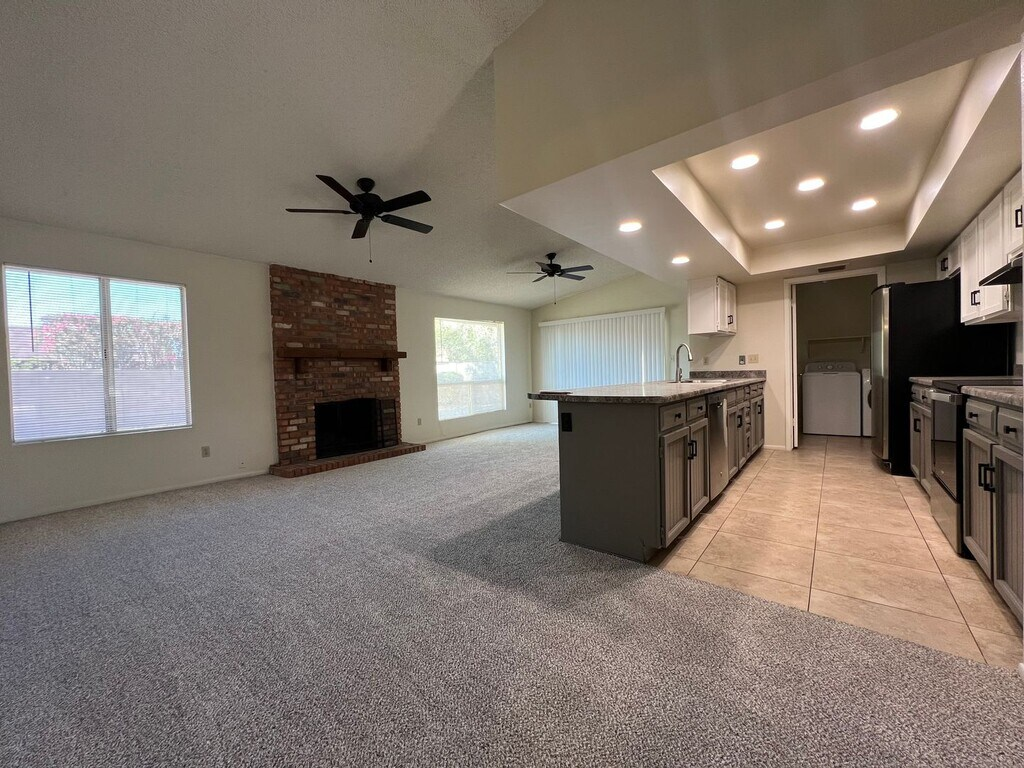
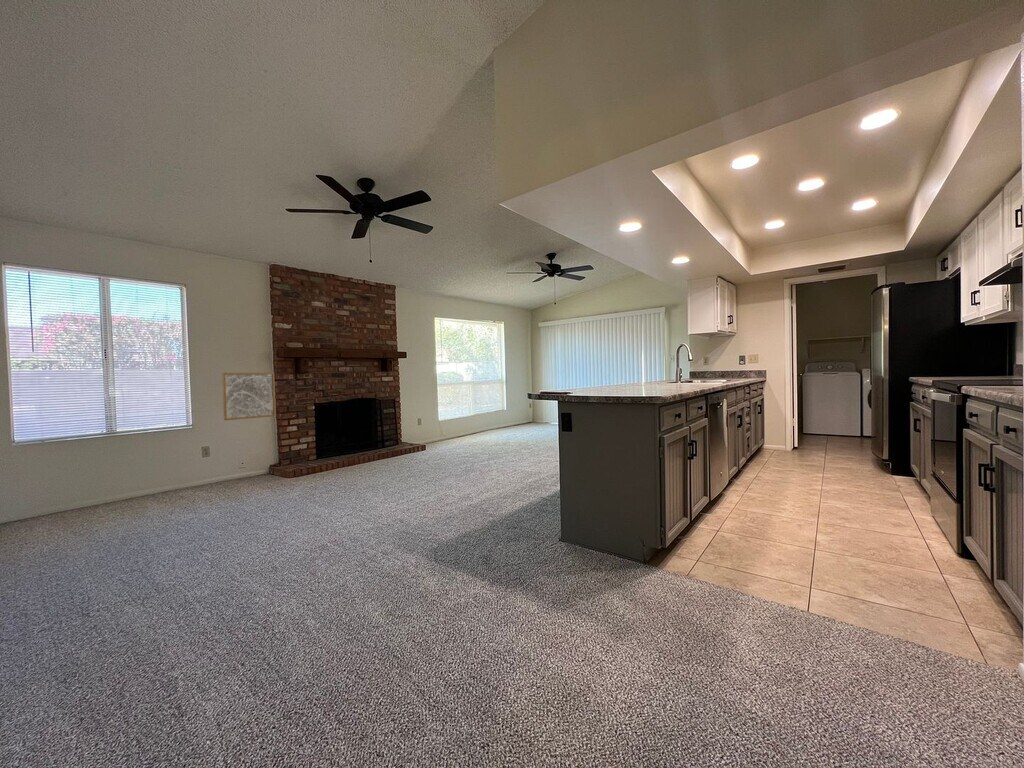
+ wall art (250, 395)
